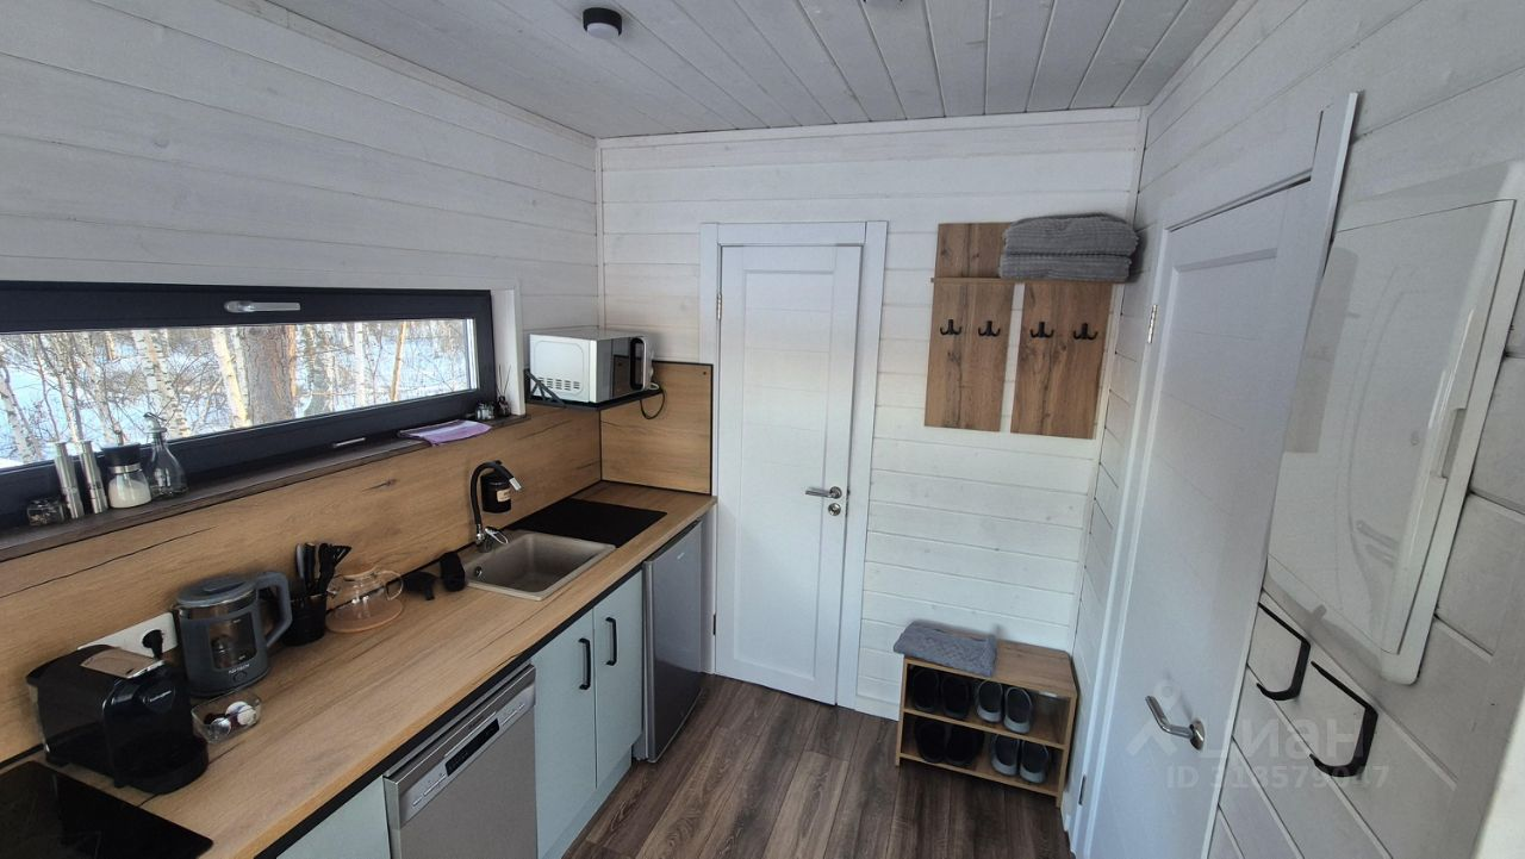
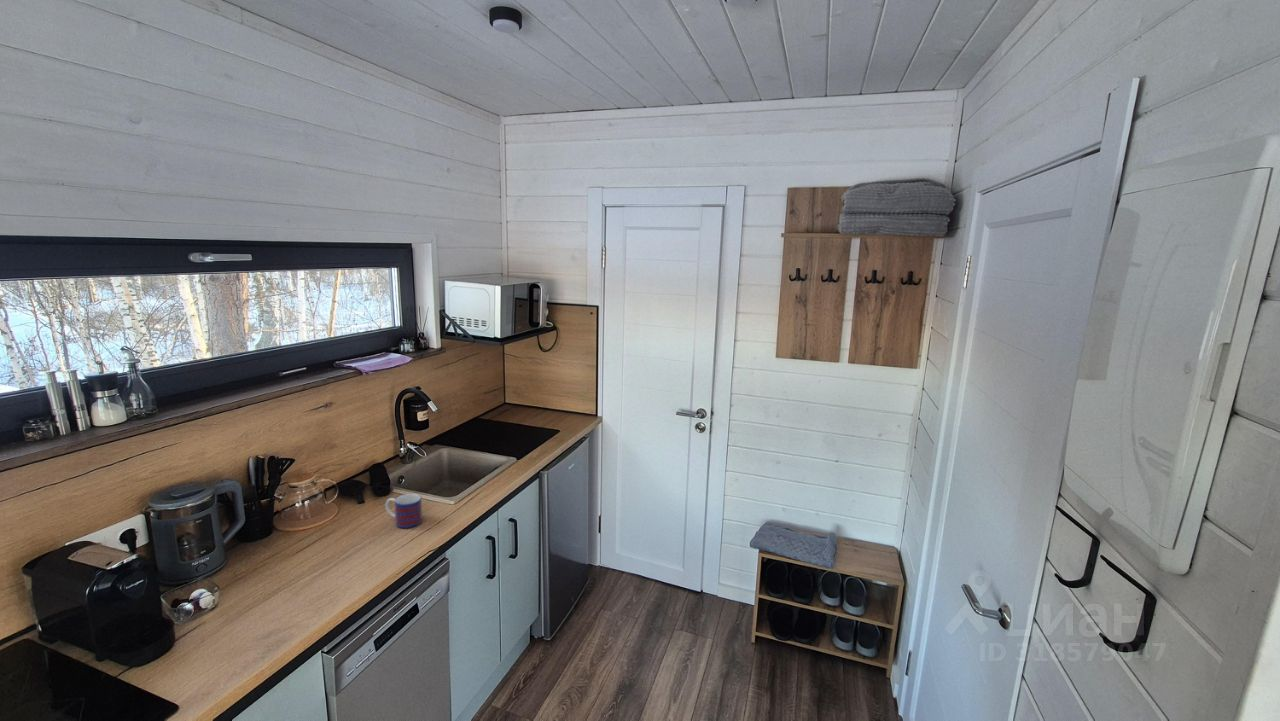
+ mug (402, 509)
